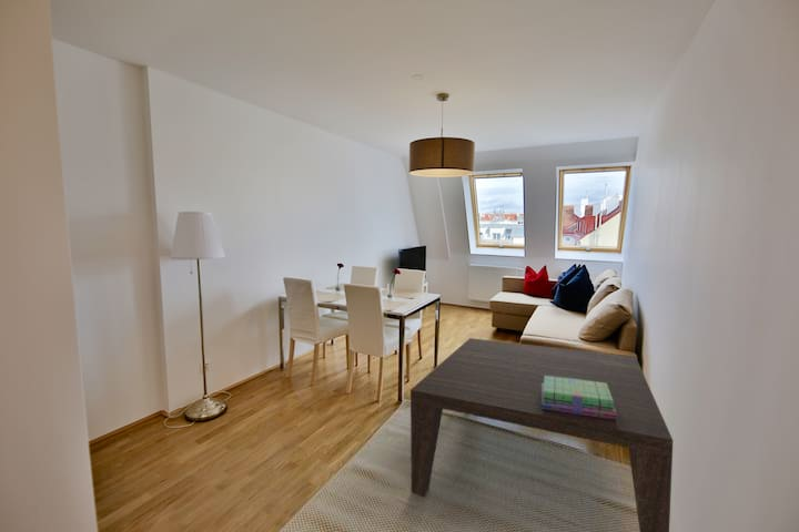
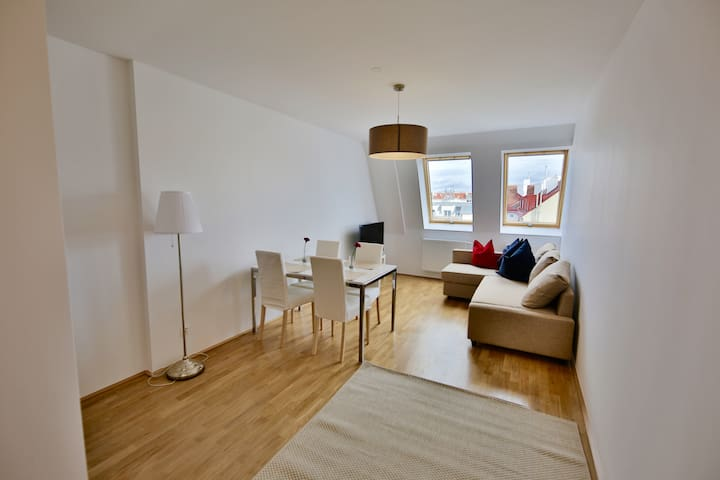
- stack of books (575, 395)
- coffee table (535, 418)
